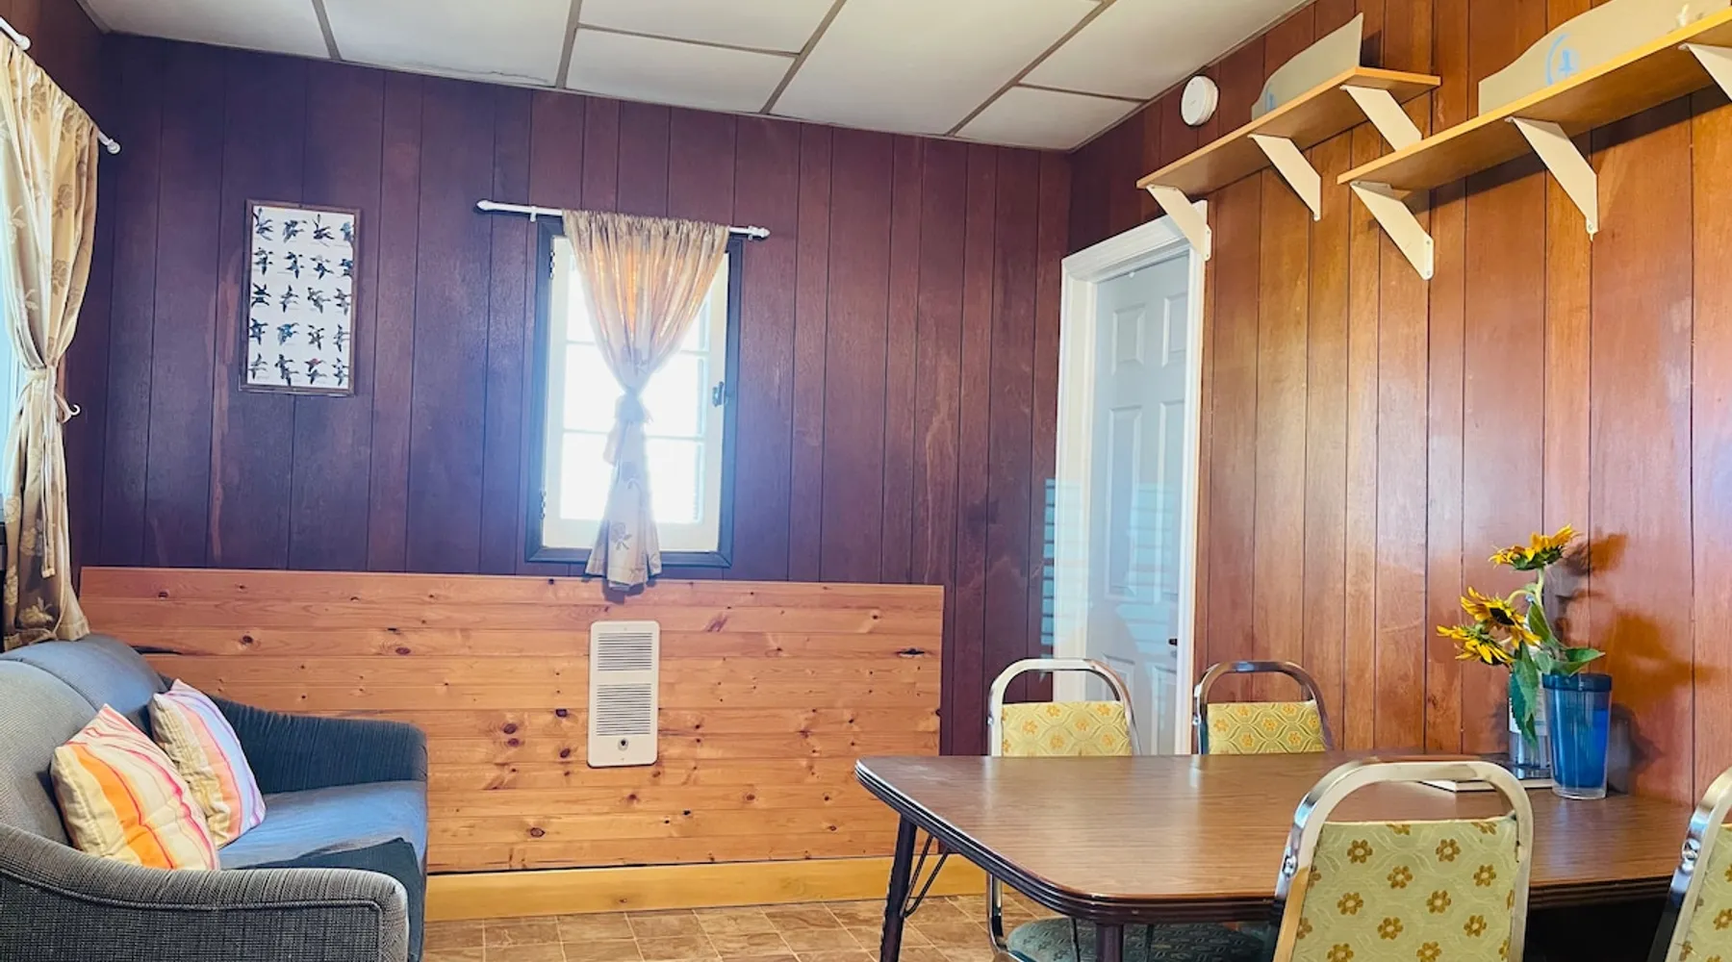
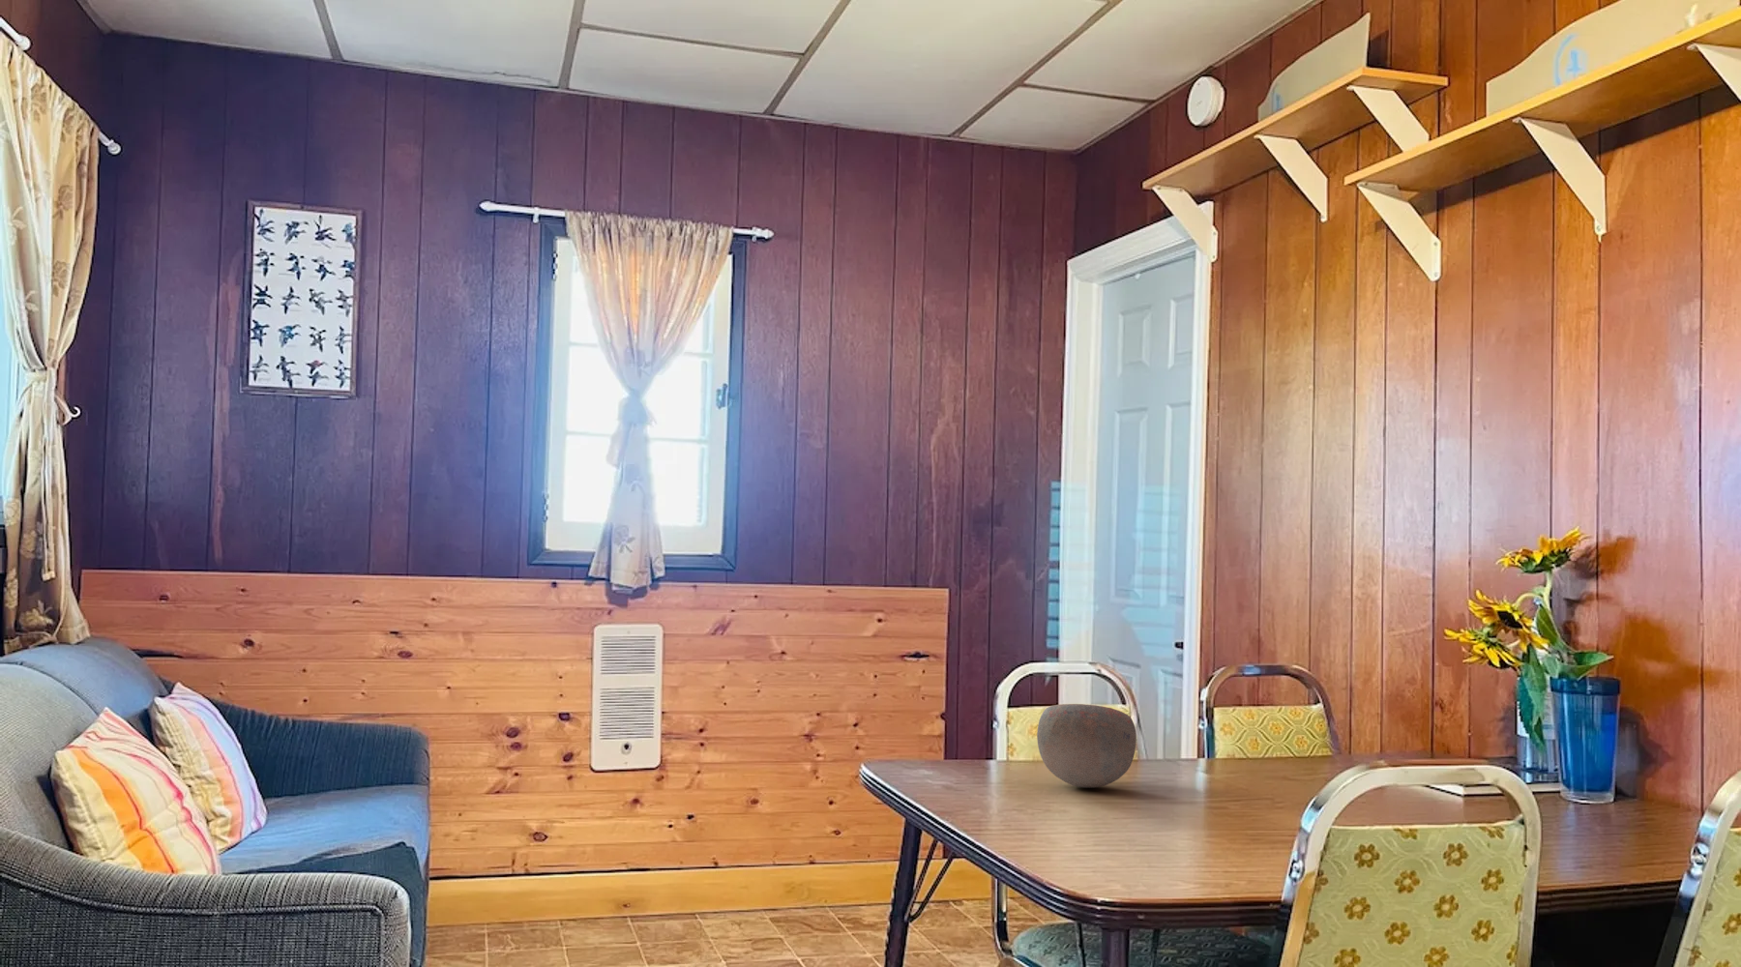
+ bowl (1086, 743)
